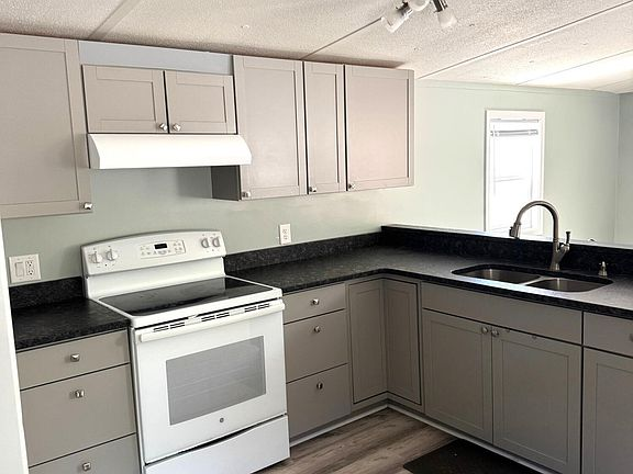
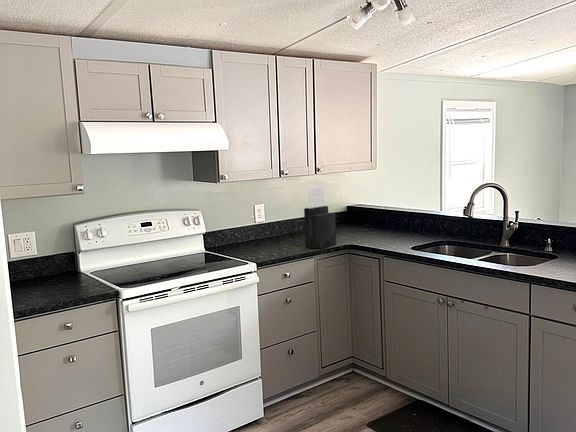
+ knife block (321, 217)
